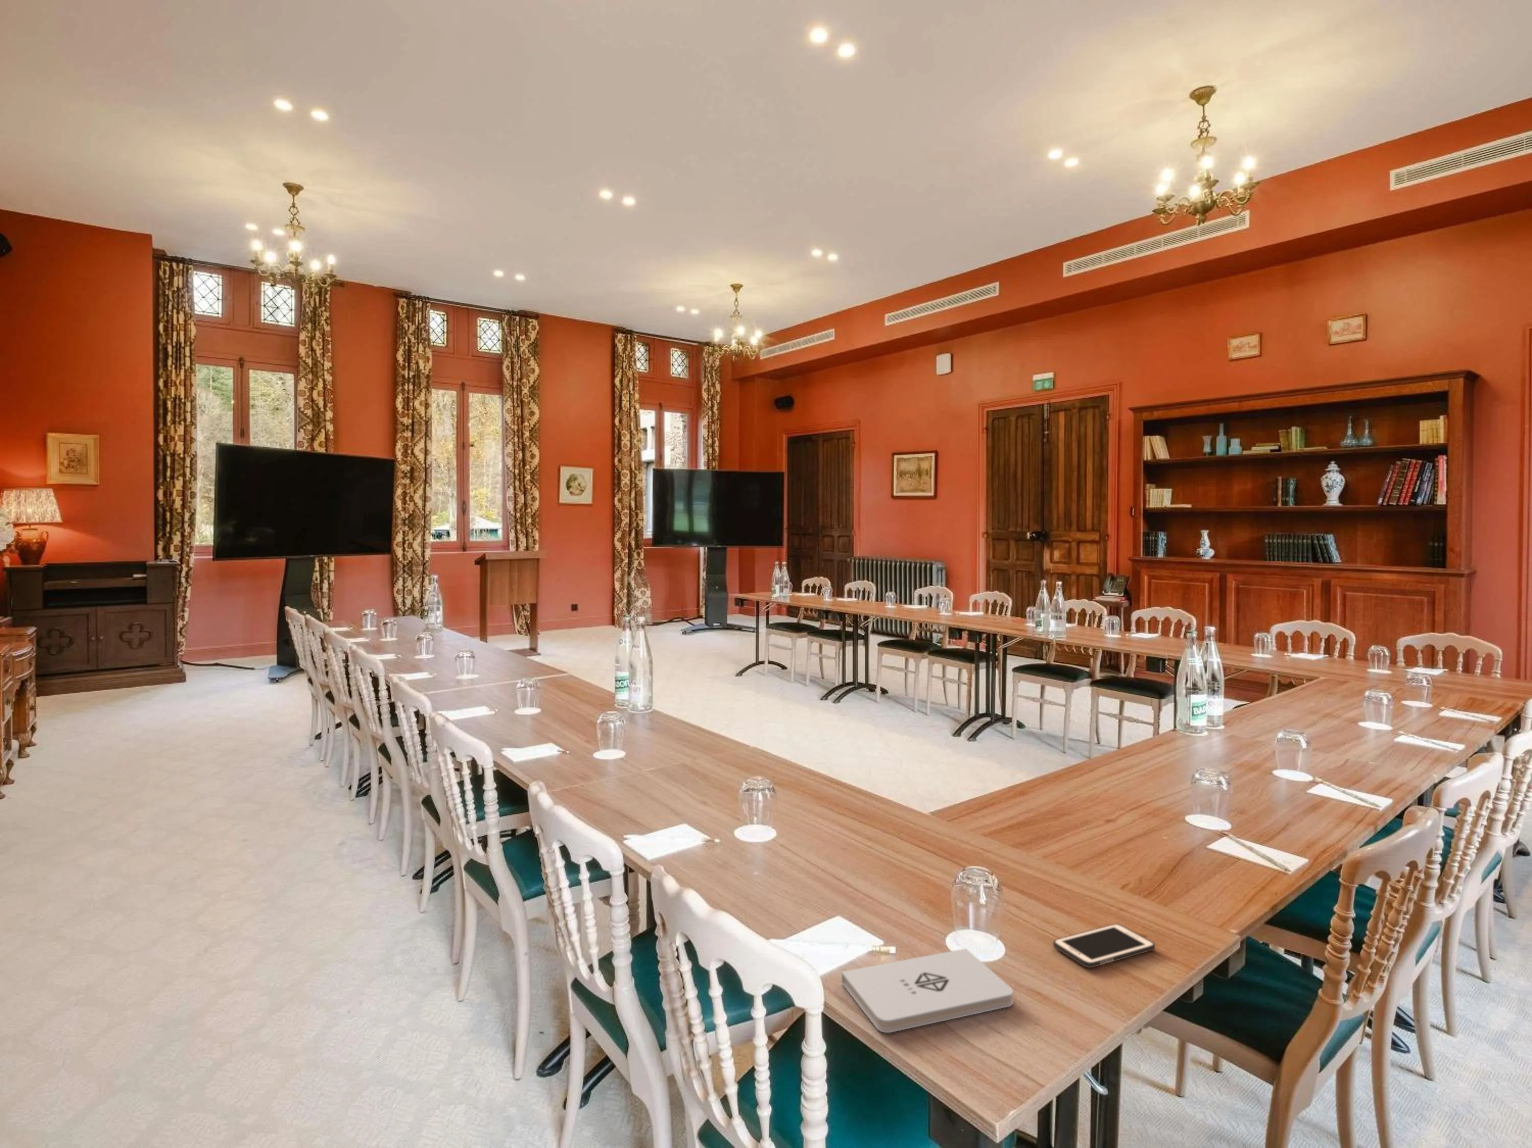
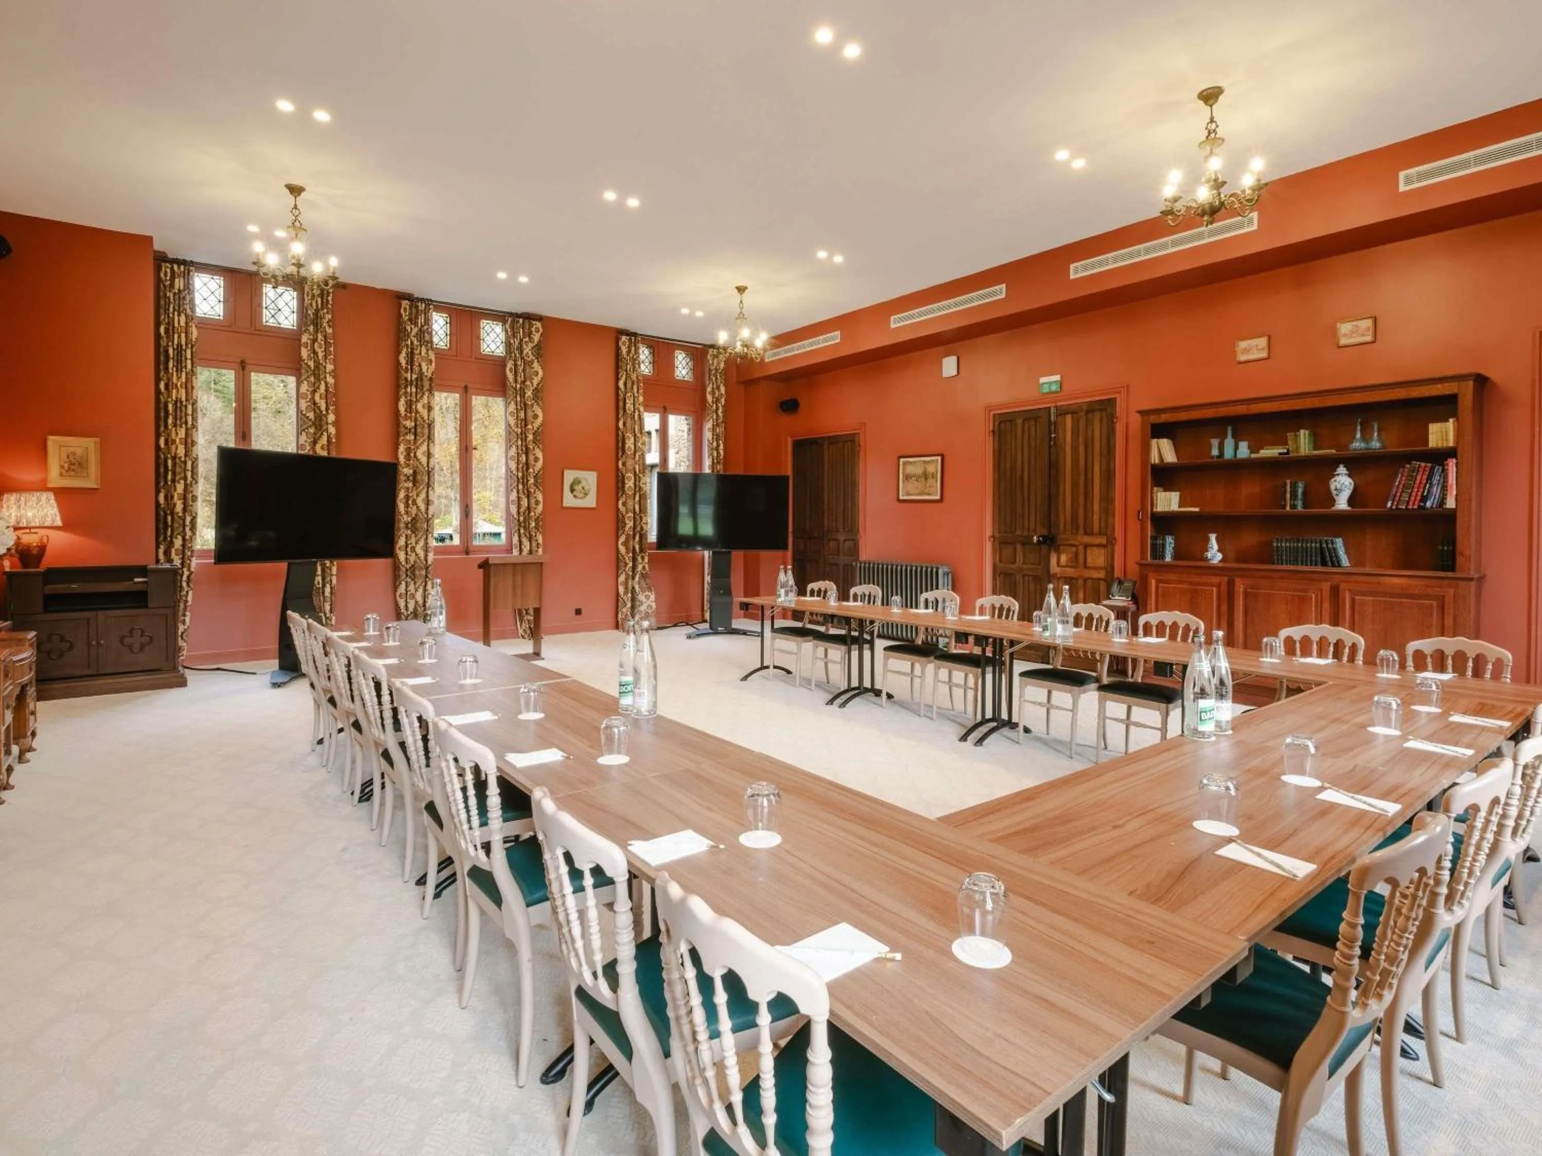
- cell phone (1104, 945)
- notepad (926, 988)
